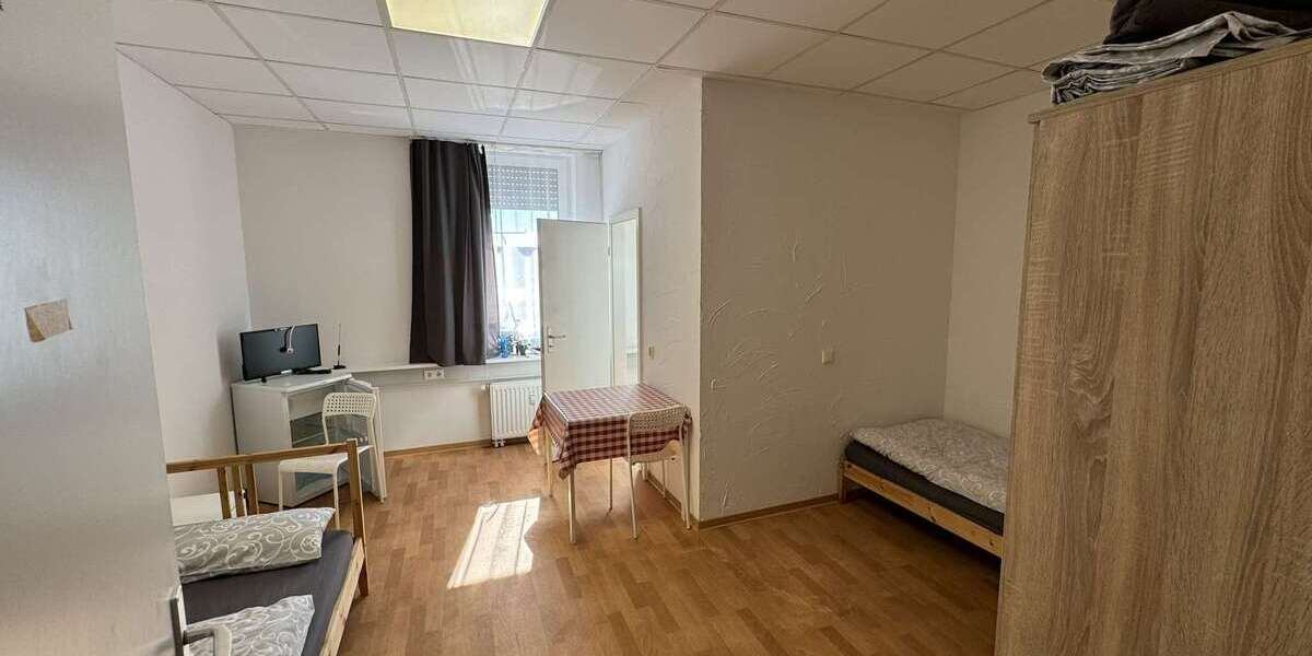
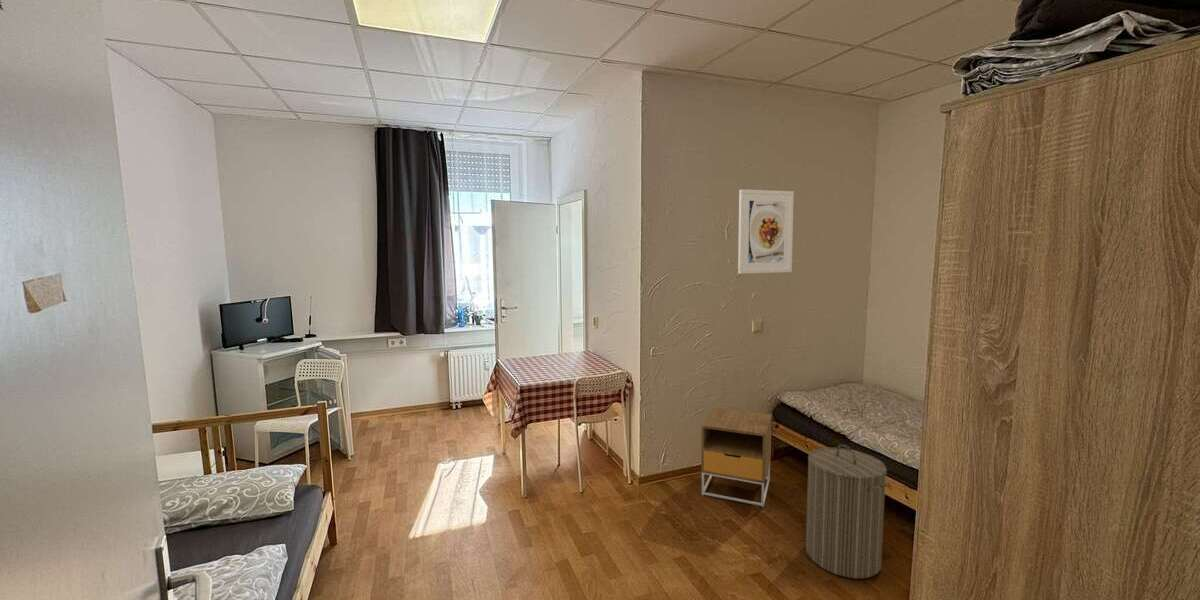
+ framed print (766, 232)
+ laundry hamper (844, 501)
+ nightstand (737, 453)
